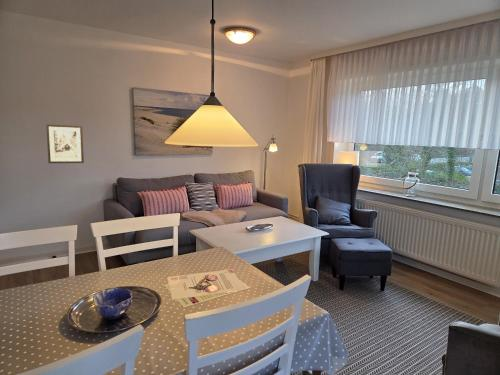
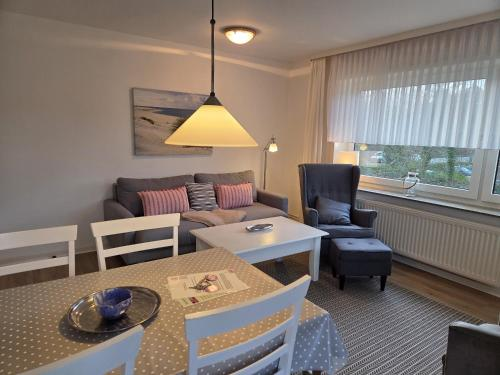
- wall art (65, 144)
